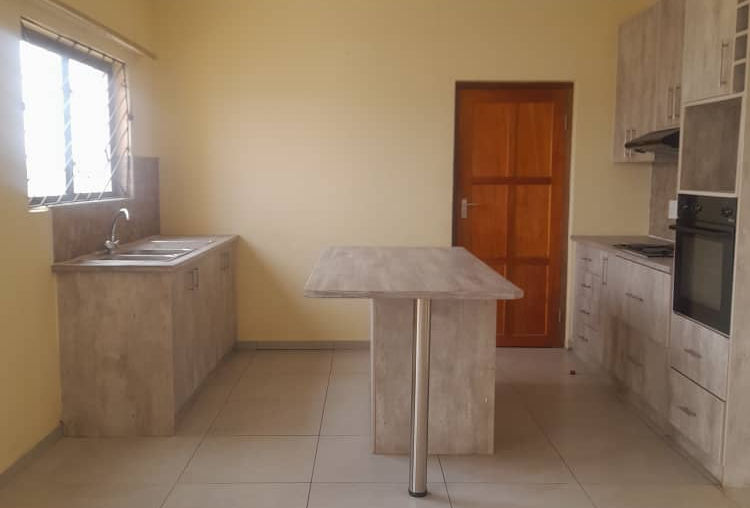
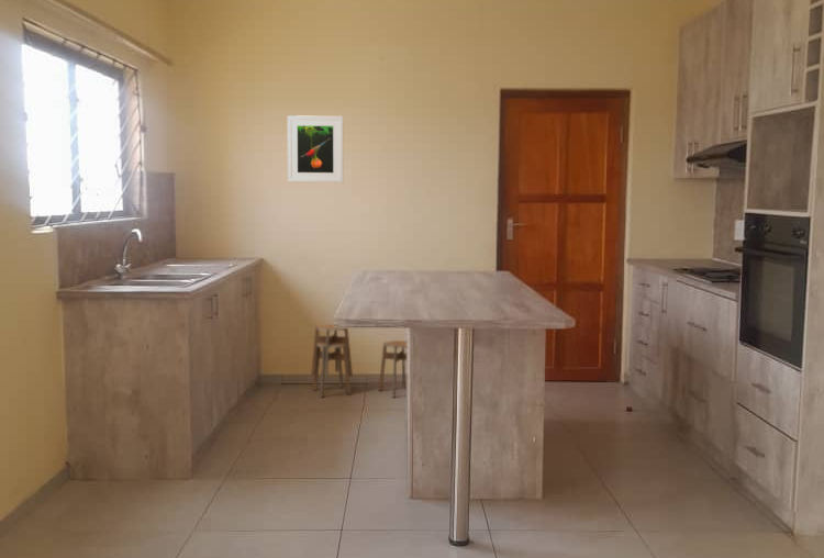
+ stool (350, 360)
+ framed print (315, 148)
